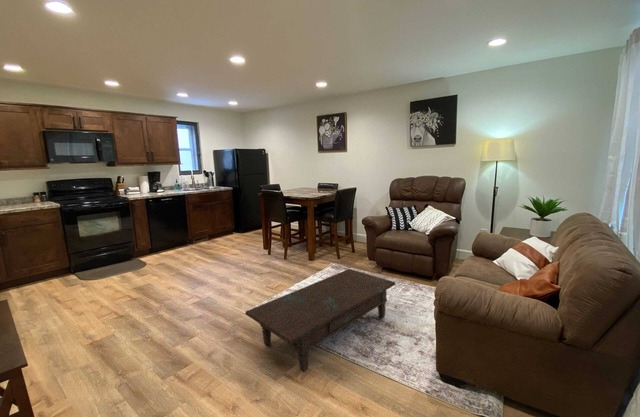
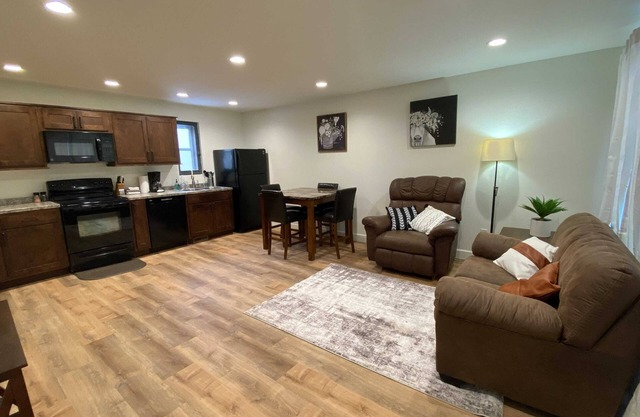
- coffee table (327, 312)
